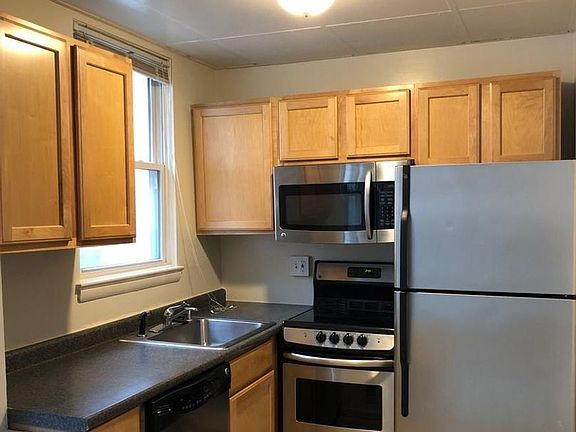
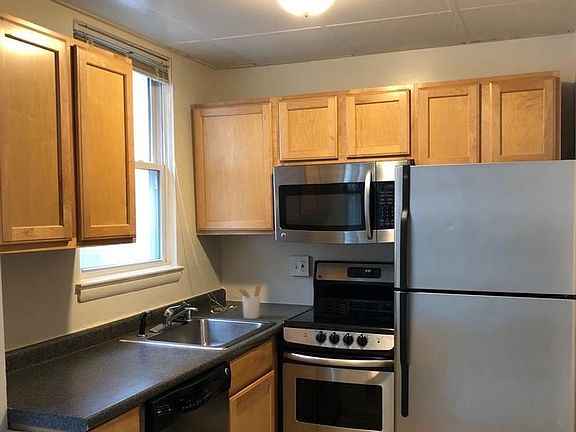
+ utensil holder (248, 301)
